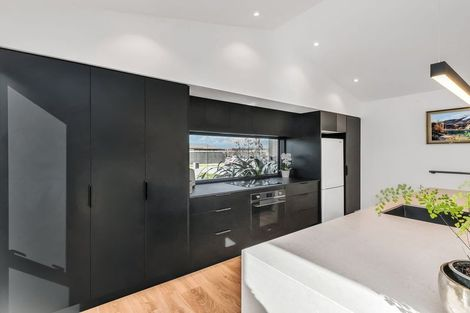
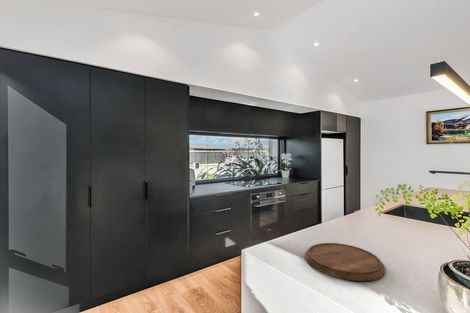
+ cutting board (342, 258)
